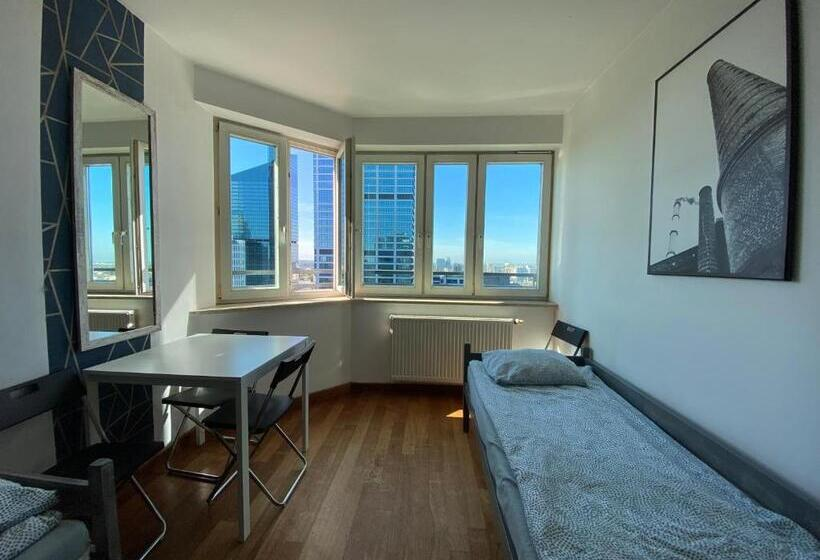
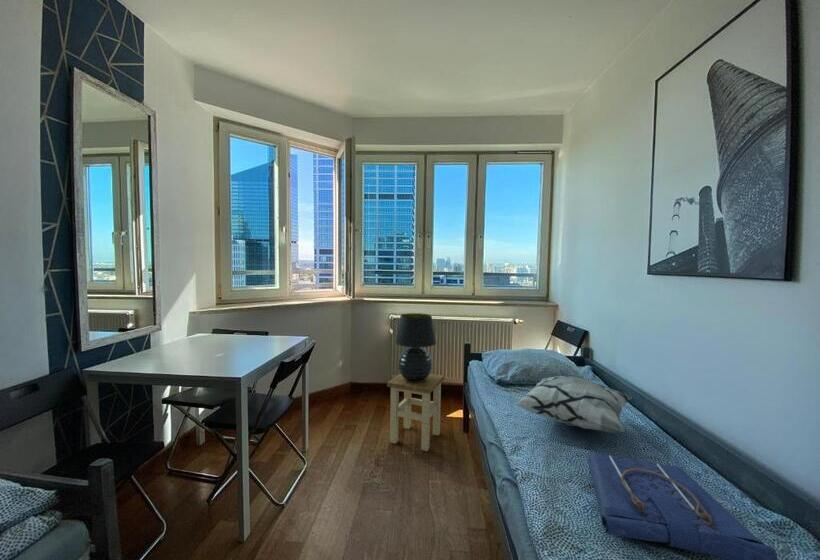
+ tote bag (656, 496)
+ table lamp (415, 347)
+ stool (418, 405)
+ decorative pillow (575, 400)
